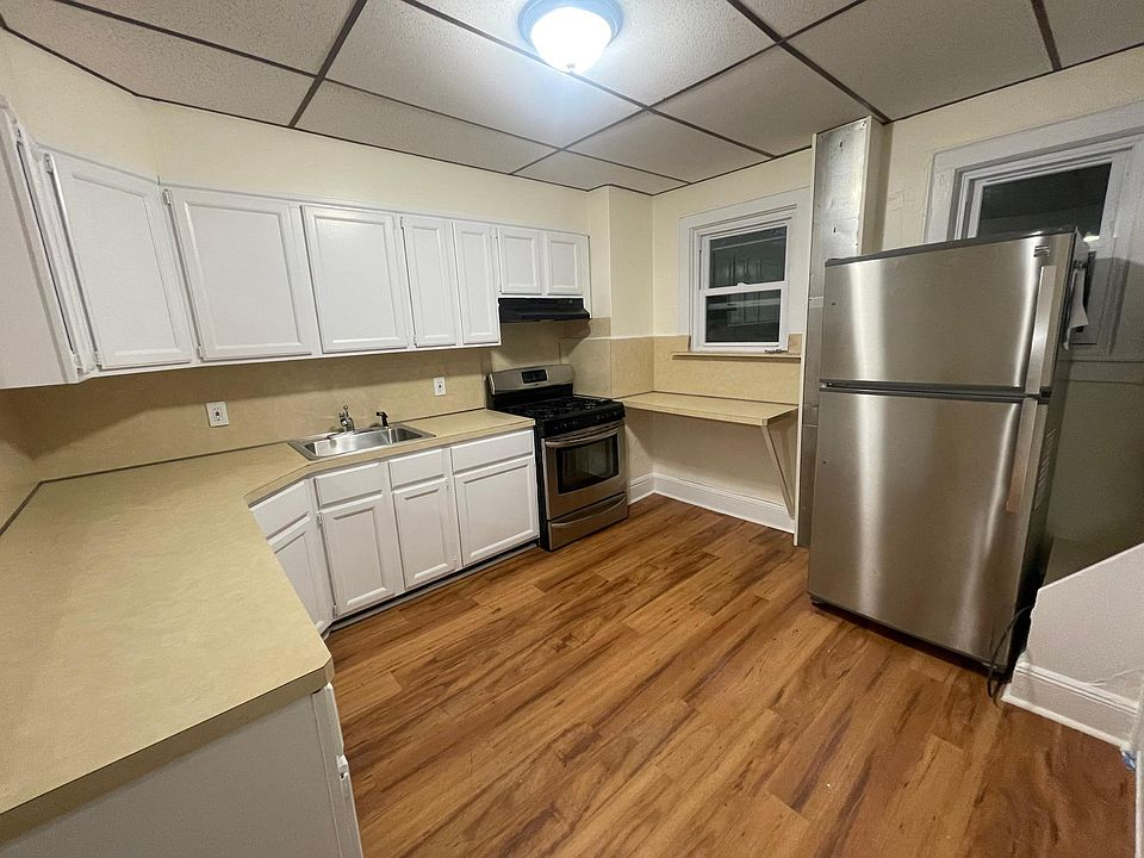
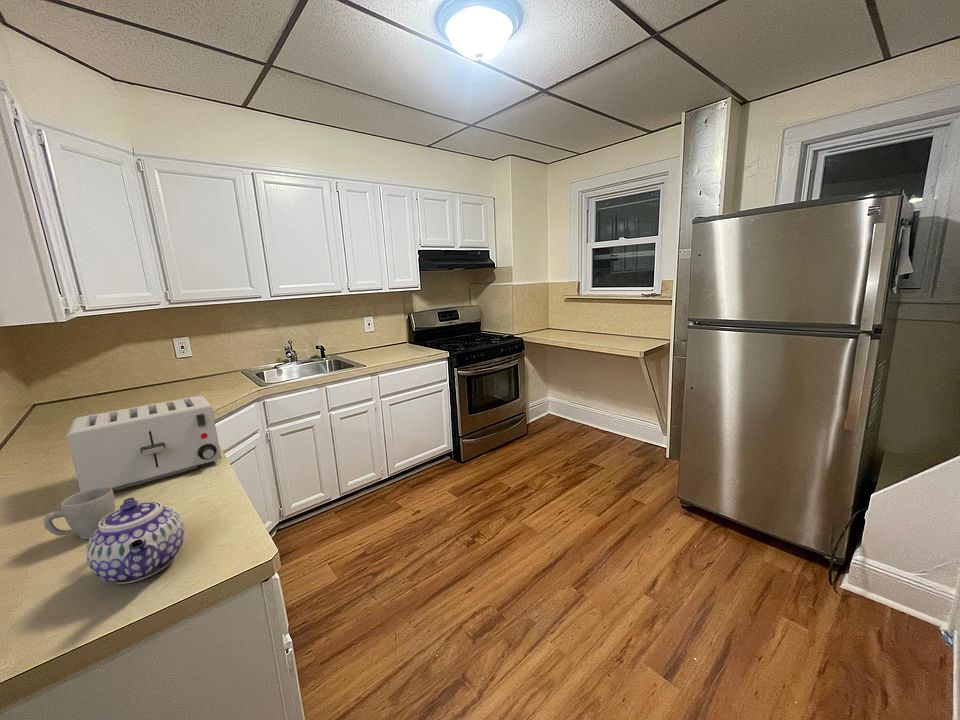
+ toaster (150, 442)
+ mug (82, 517)
+ teapot (136, 534)
